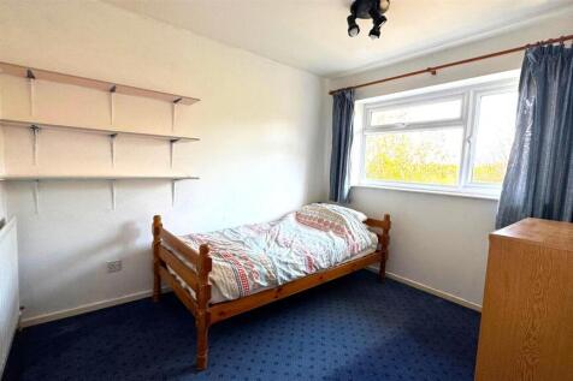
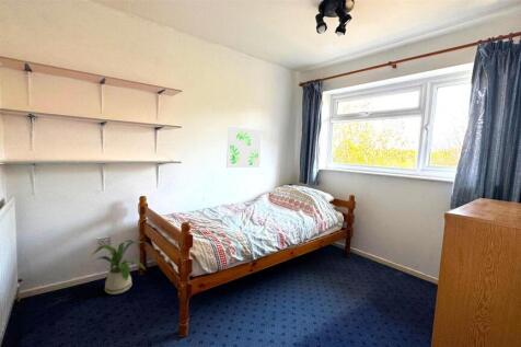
+ house plant (118, 261)
+ wall art (244, 148)
